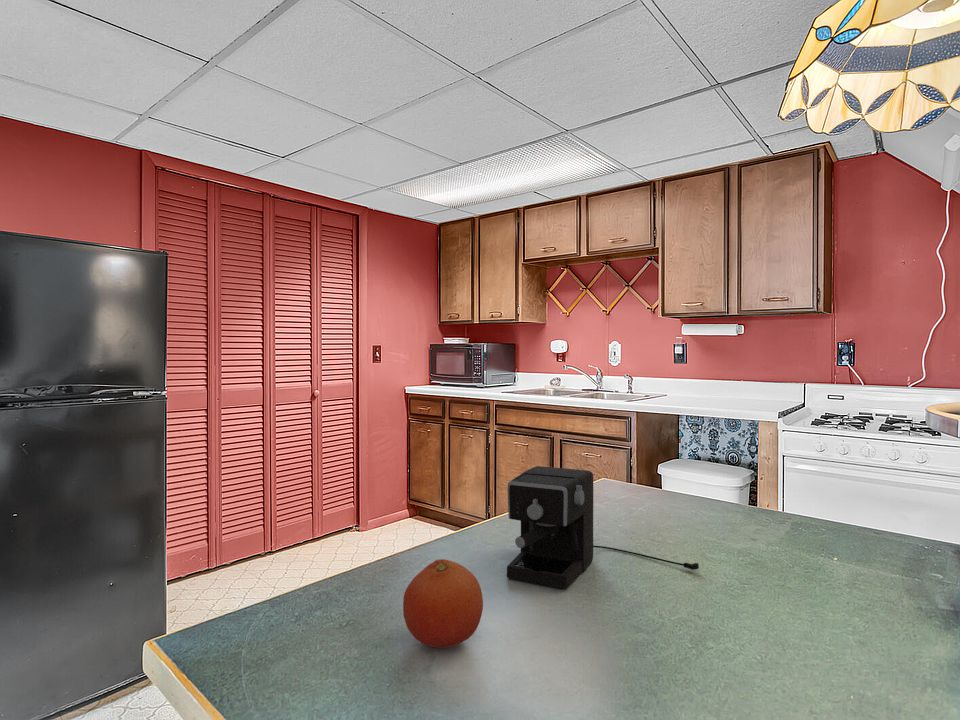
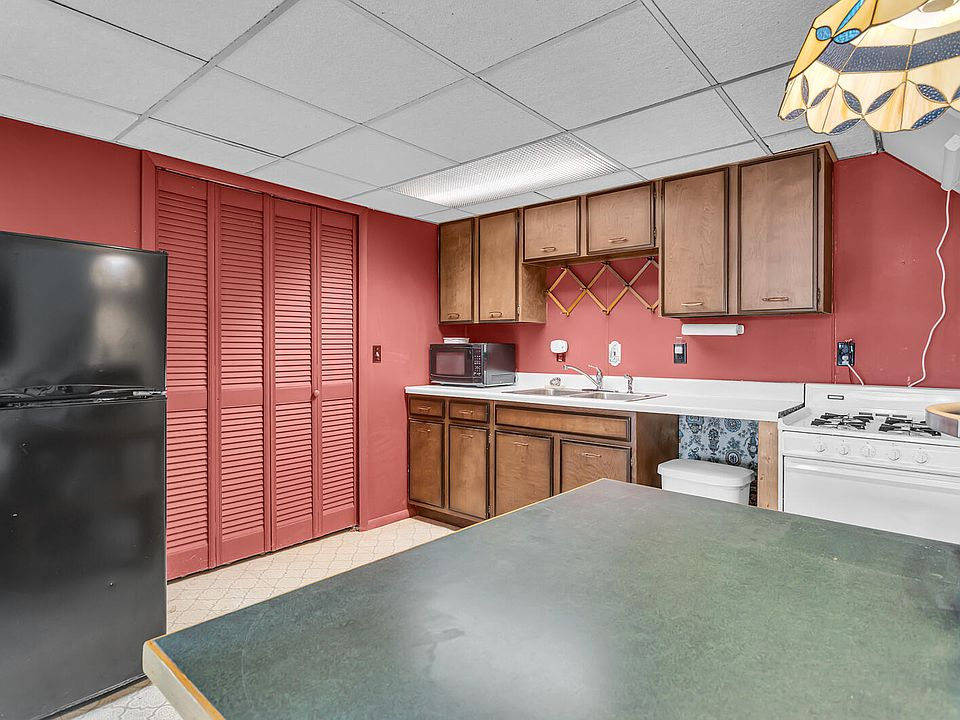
- fruit (443, 601)
- coffee maker (592, 526)
